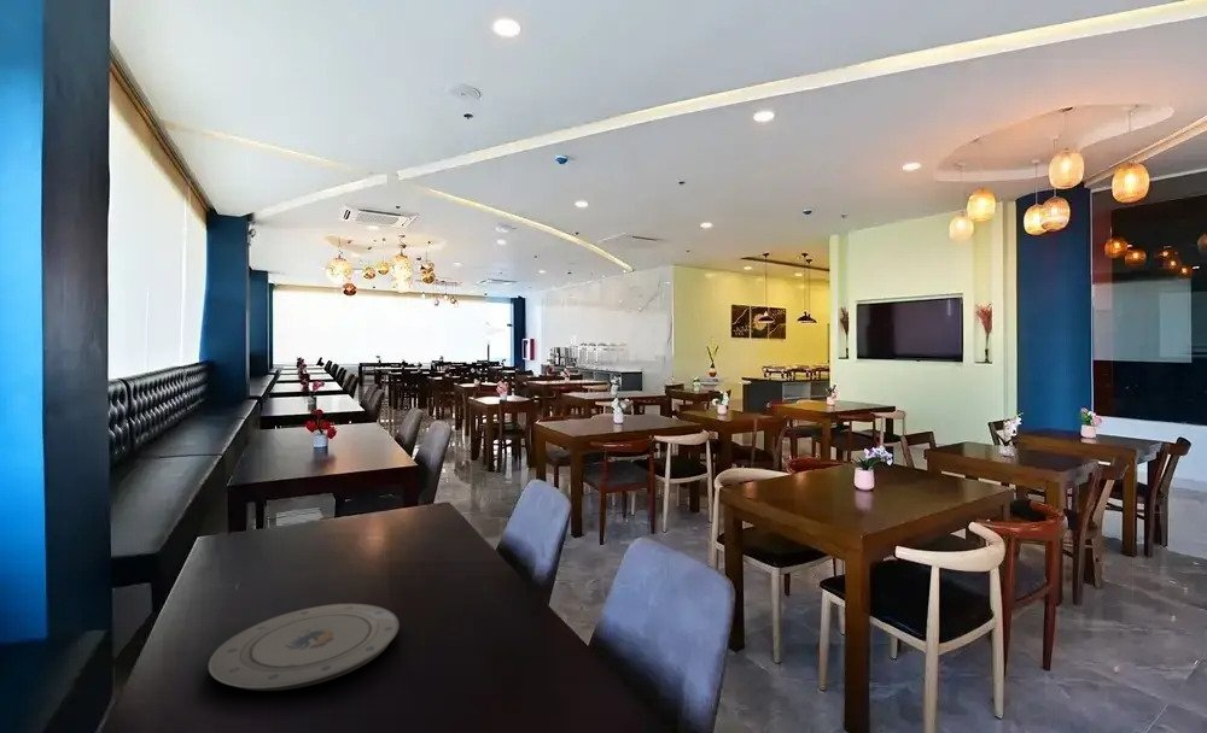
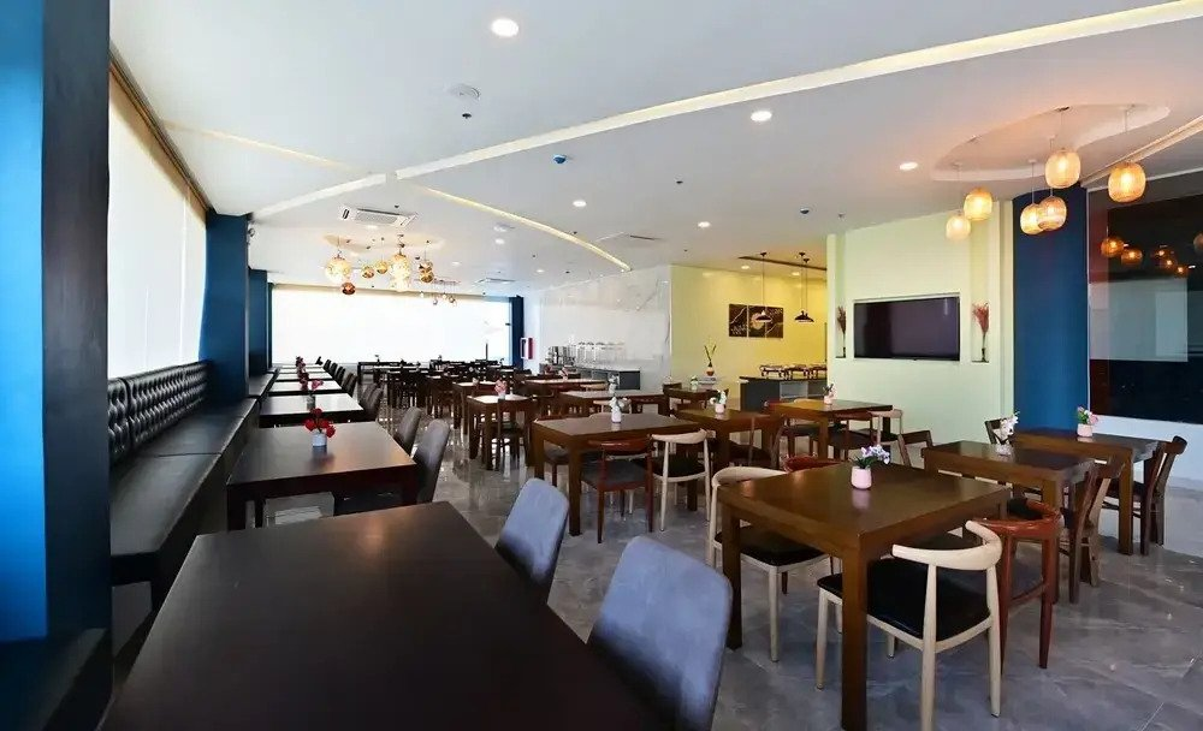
- plate (310, 643)
